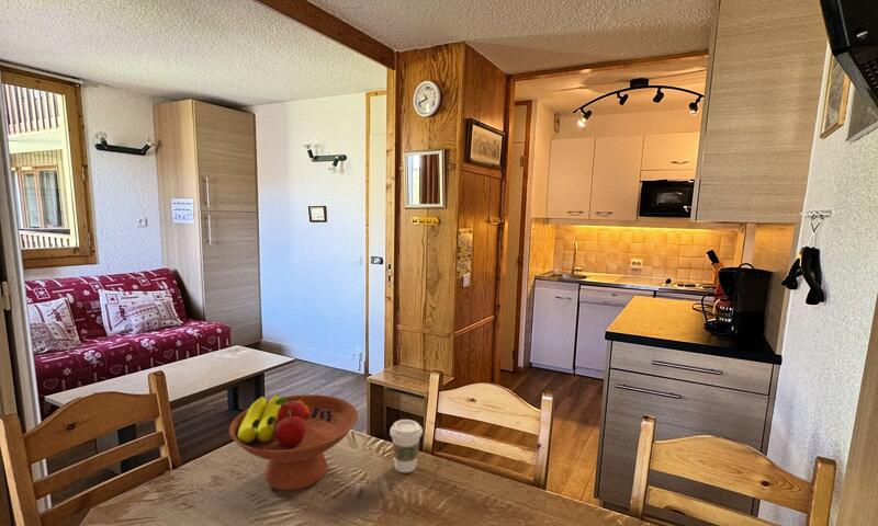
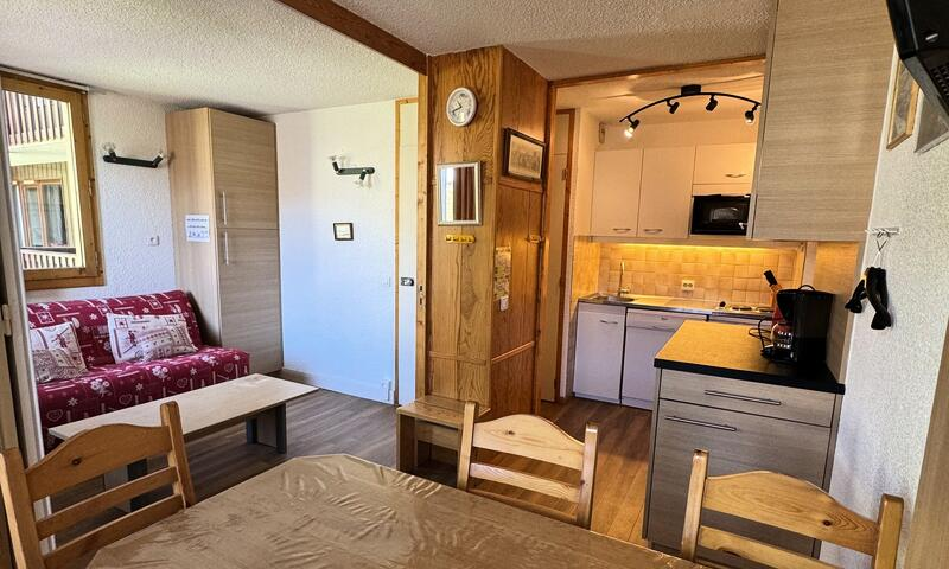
- coffee cup (405, 446)
- fruit bowl (296, 435)
